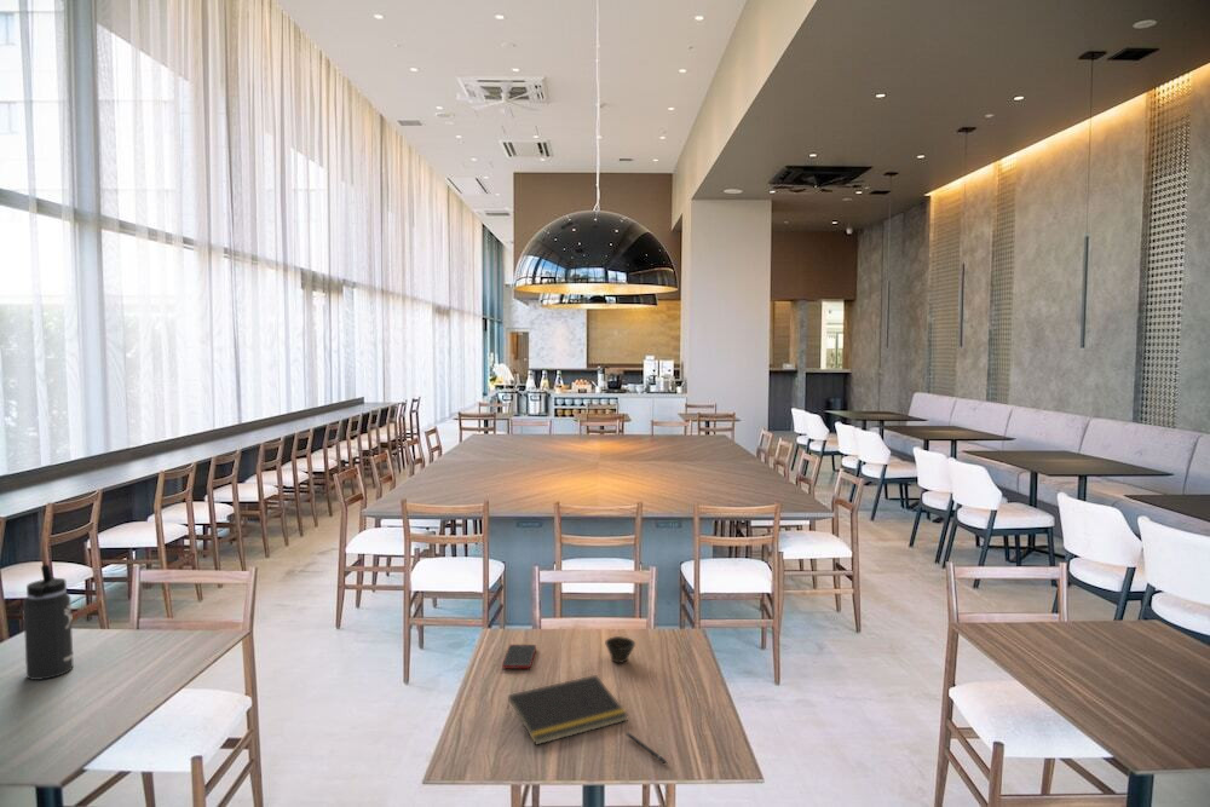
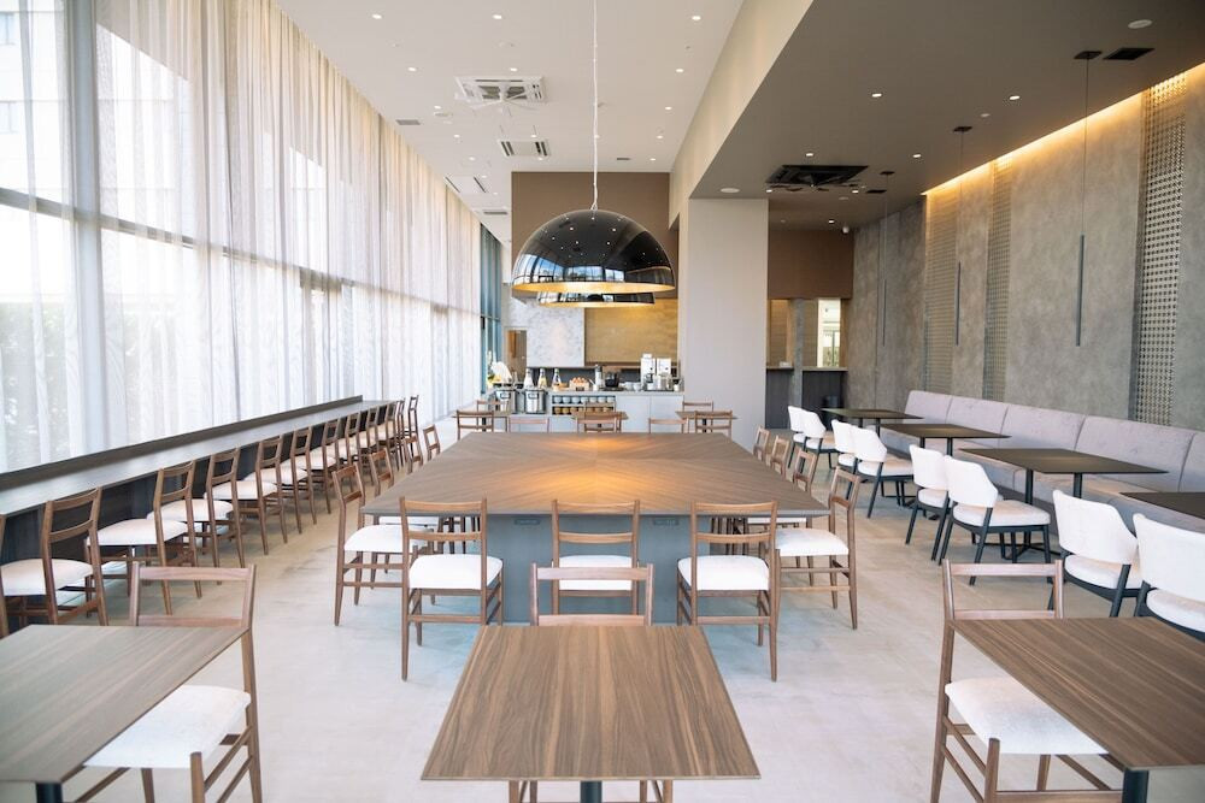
- cell phone (519, 656)
- notepad (567, 707)
- pen (646, 748)
- cup (620, 650)
- thermos bottle (46, 619)
